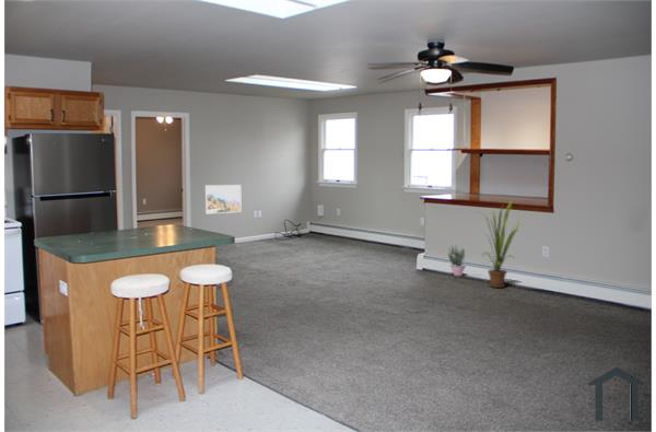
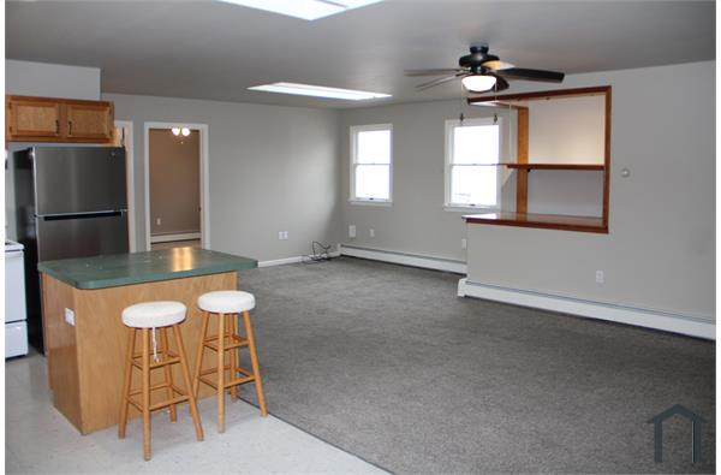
- house plant (497, 243)
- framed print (223, 198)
- potted plant (456, 259)
